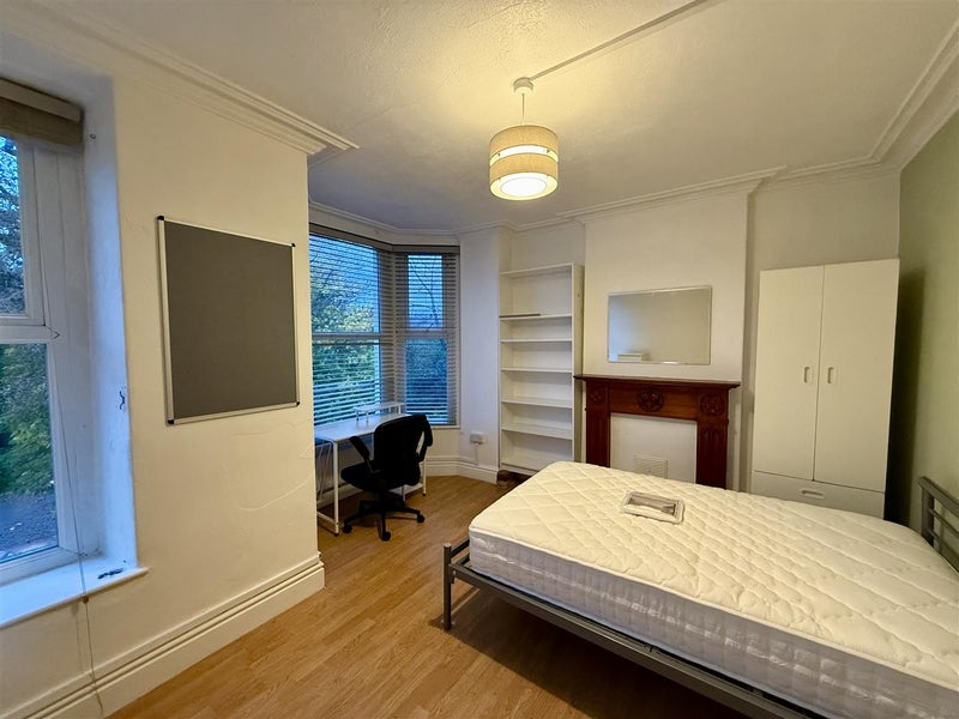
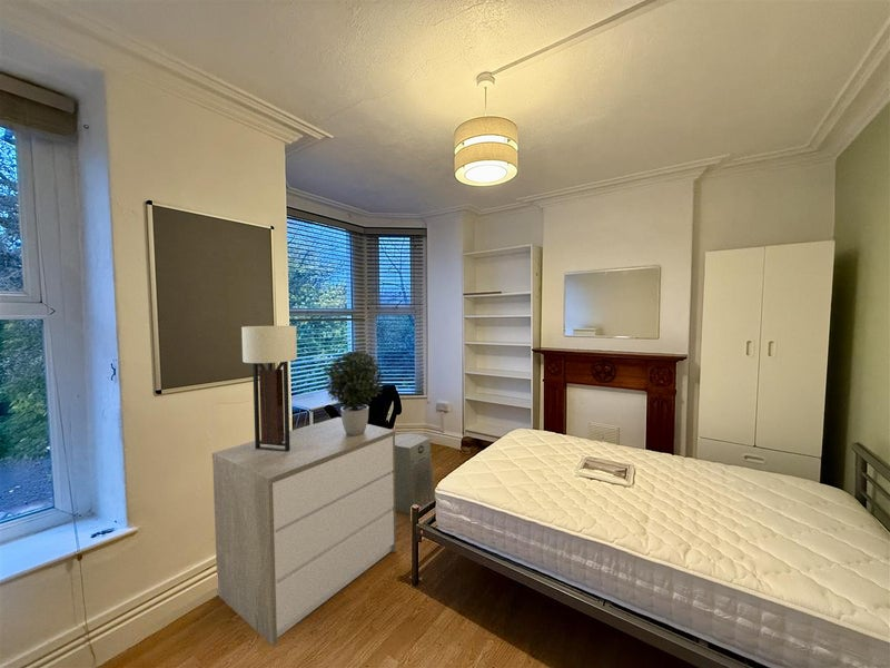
+ fan (407, 470)
+ wall sconce (270, 387)
+ dresser (313, 505)
+ potted plant (354, 392)
